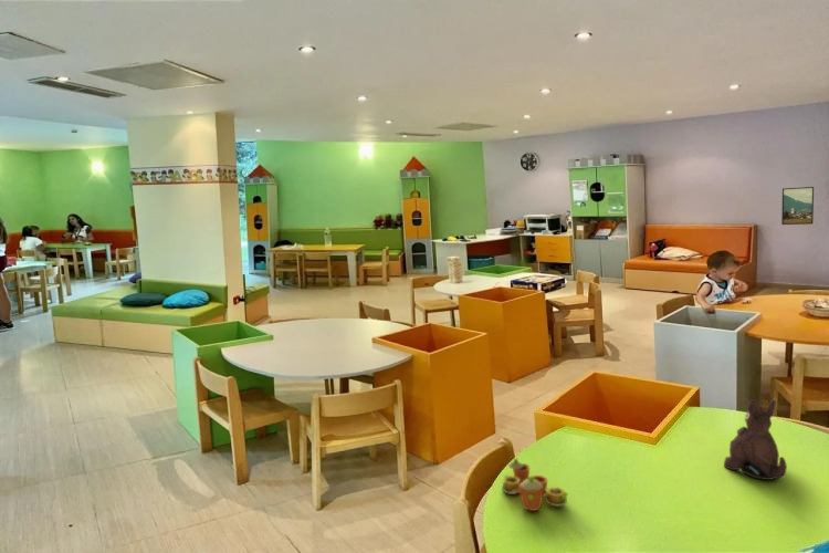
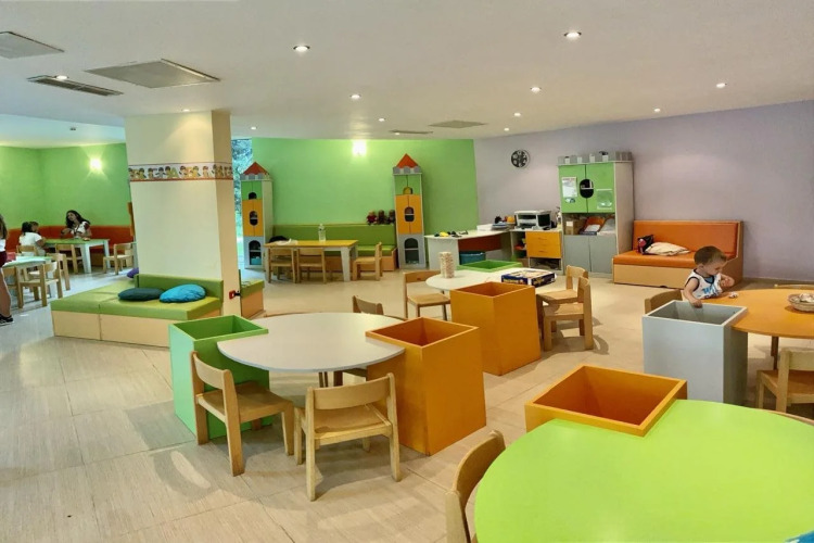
- toy tea set (528, 479)
- plush toy (765, 439)
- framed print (797, 206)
